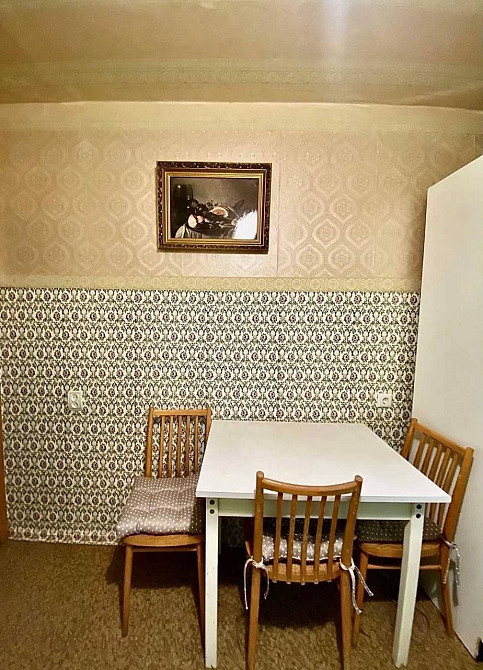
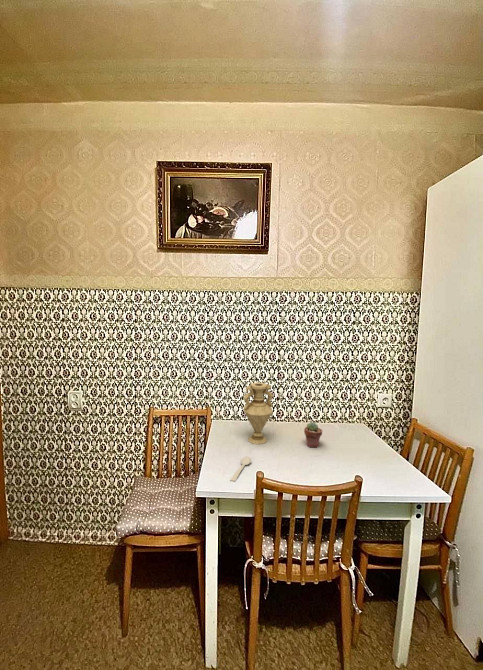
+ spoon (241, 468)
+ vase (258, 412)
+ potted succulent (313, 433)
